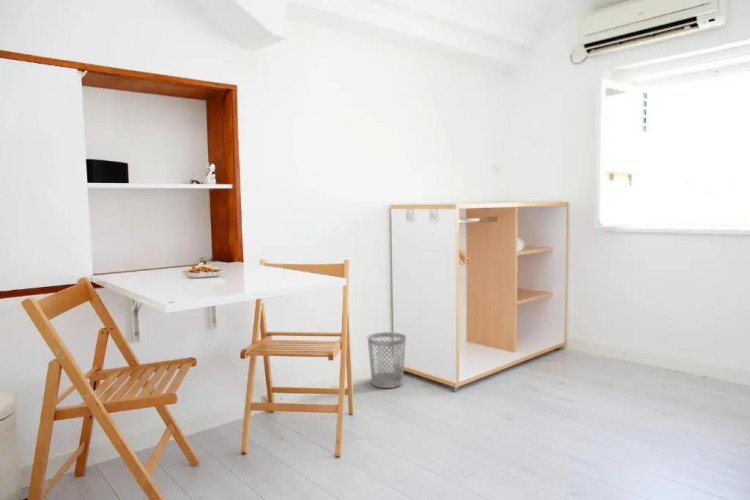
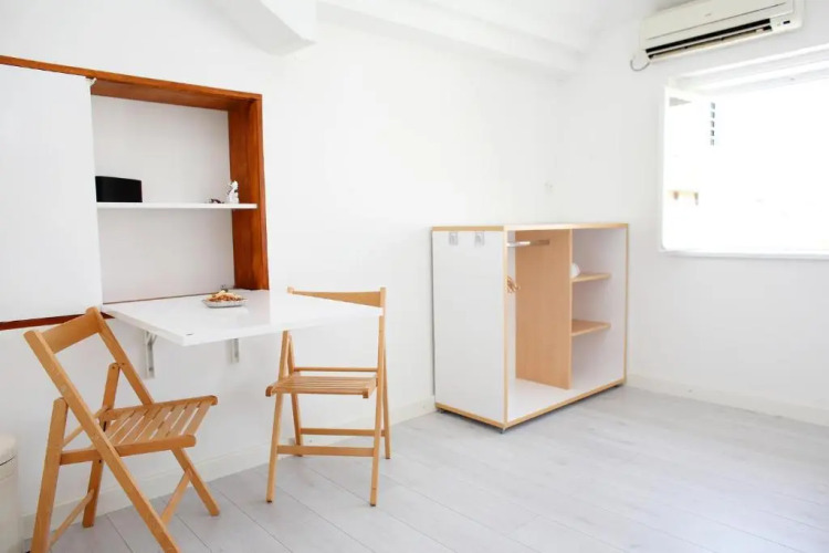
- wastebasket (387, 359)
